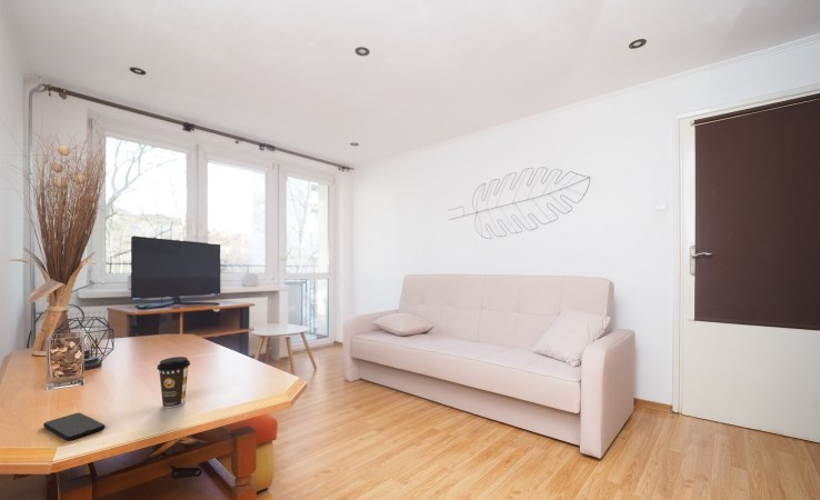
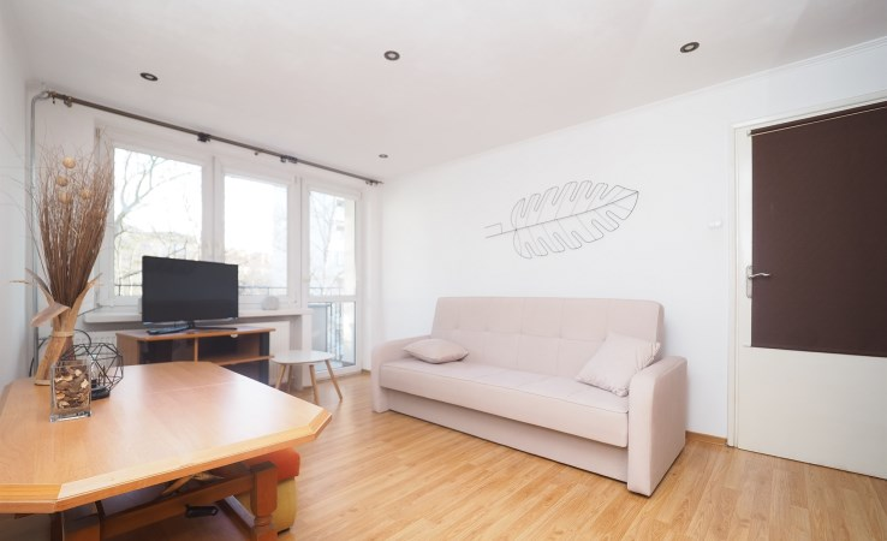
- smartphone (73, 424)
- coffee cup (173, 381)
